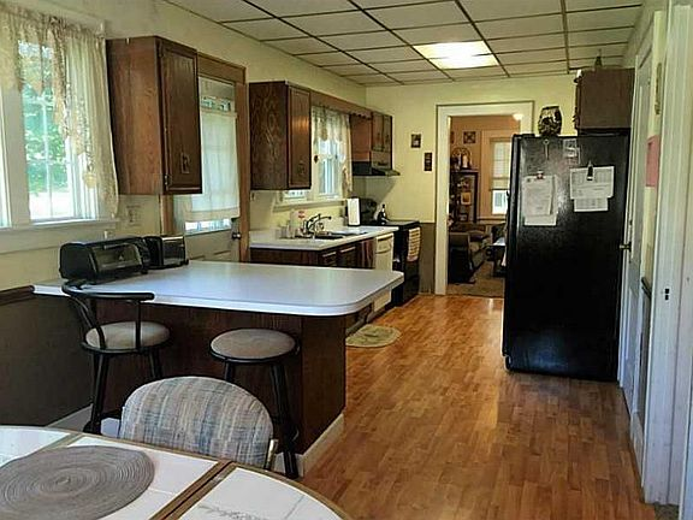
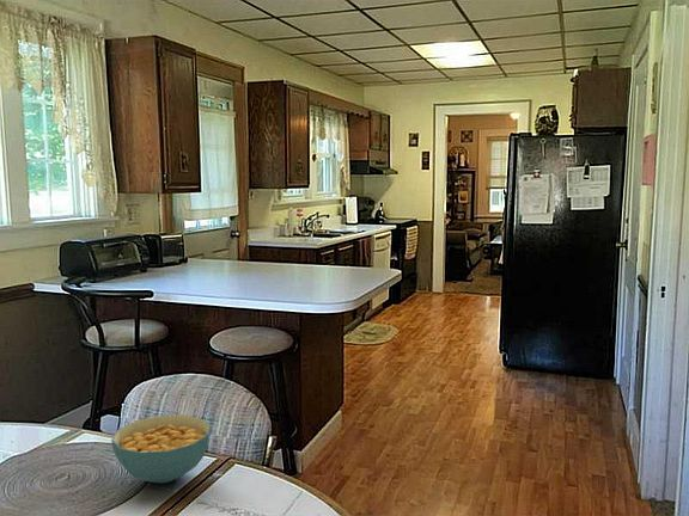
+ cereal bowl (163, 454)
